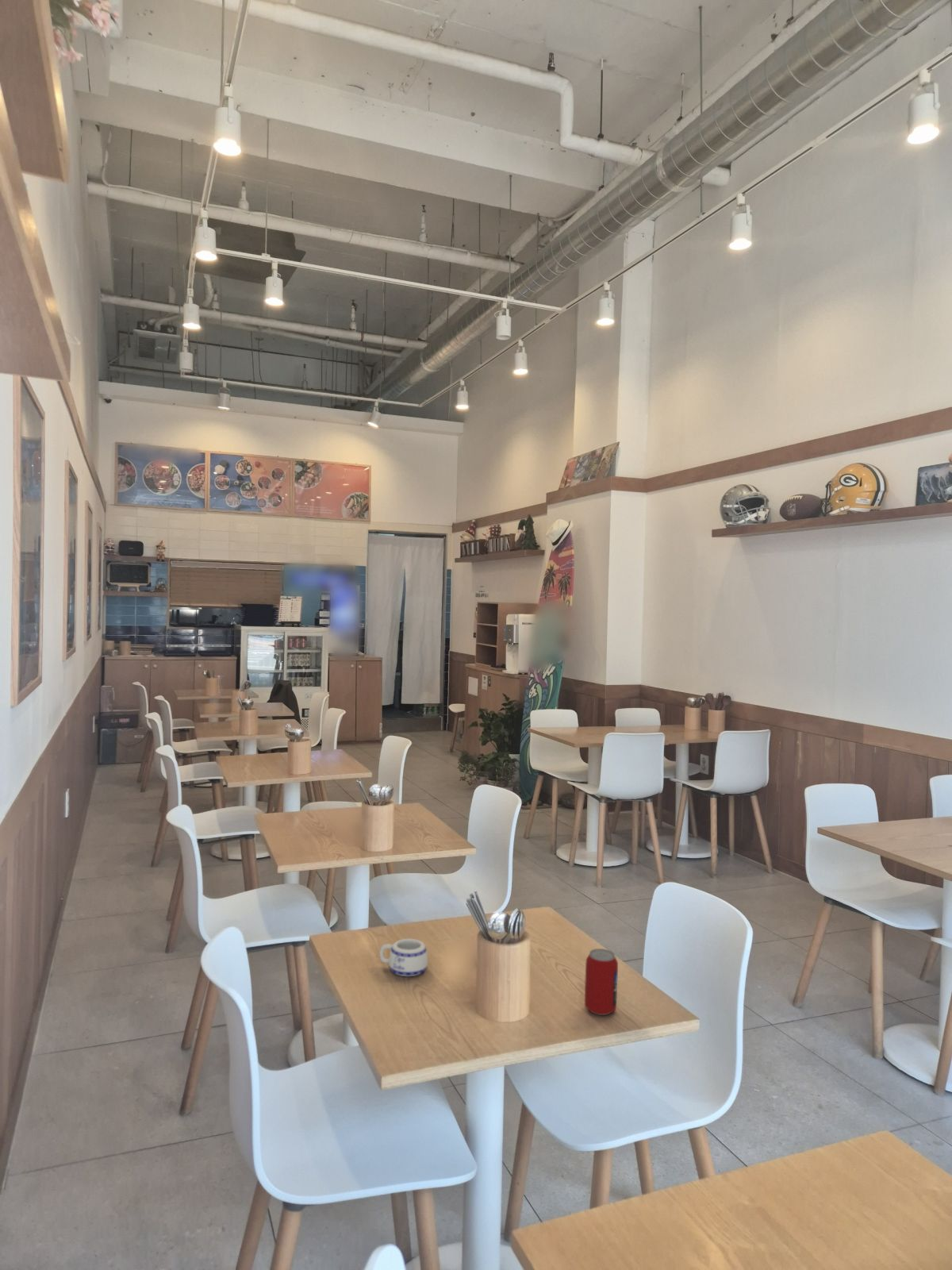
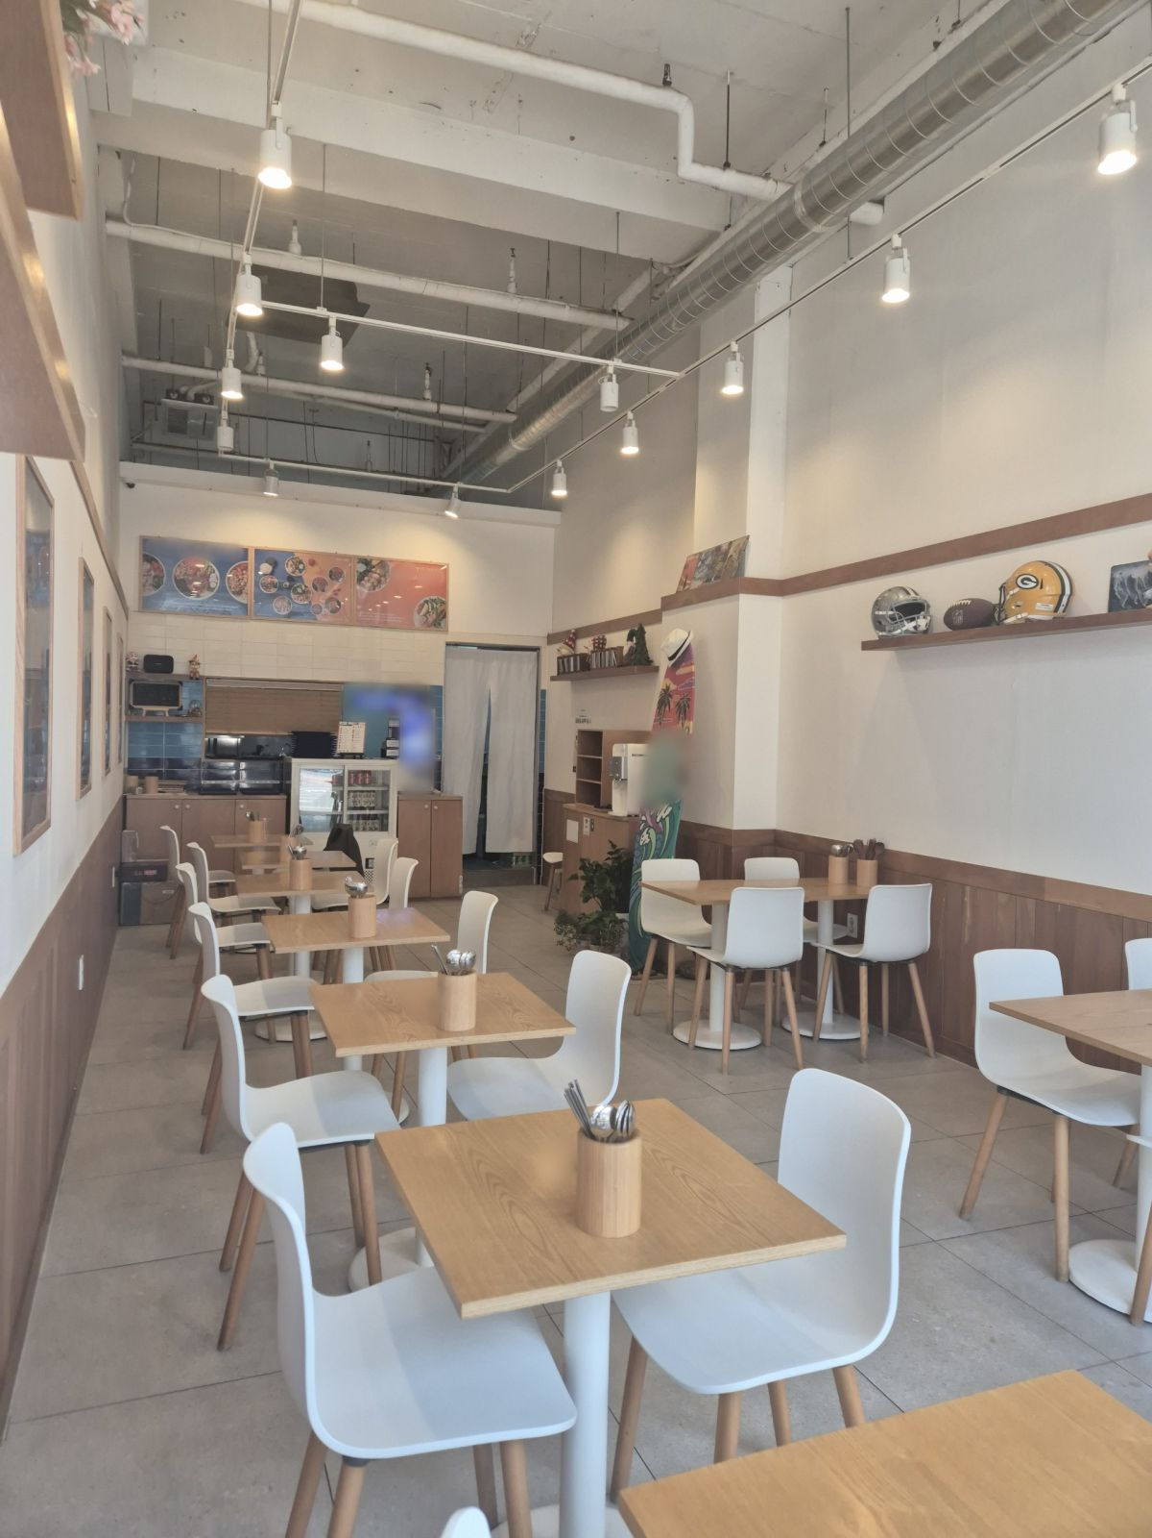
- mug (403, 956)
- beverage can (601, 981)
